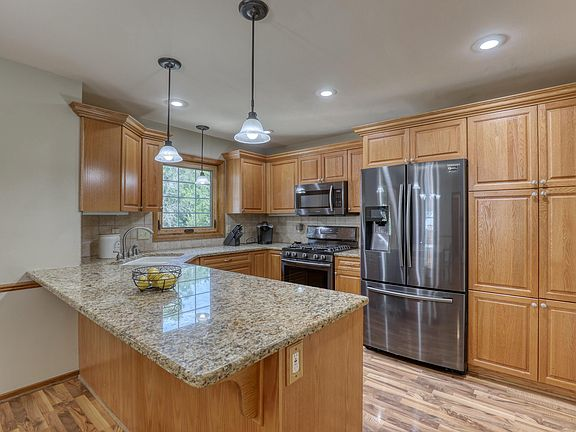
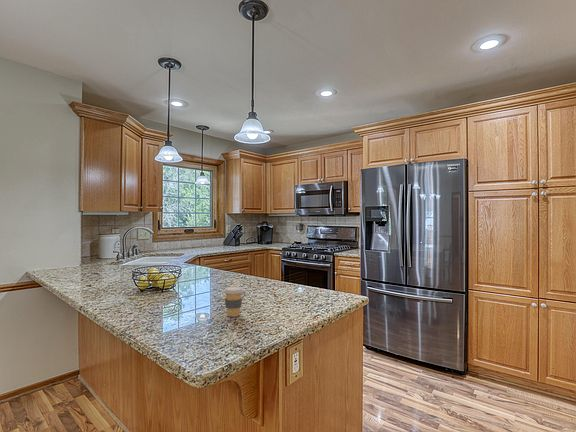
+ coffee cup (233, 301)
